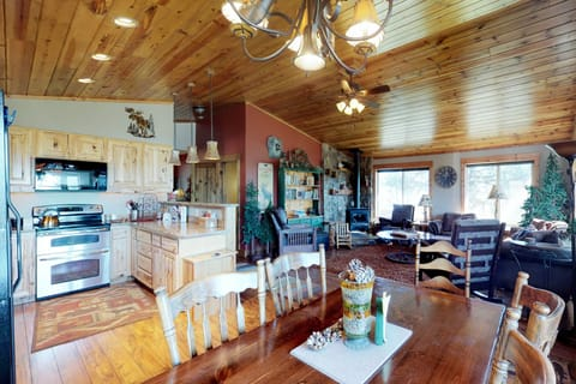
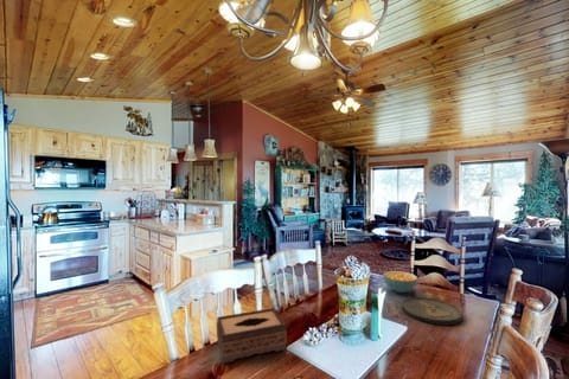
+ tissue box (250, 332)
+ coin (430, 309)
+ cereal bowl (399, 283)
